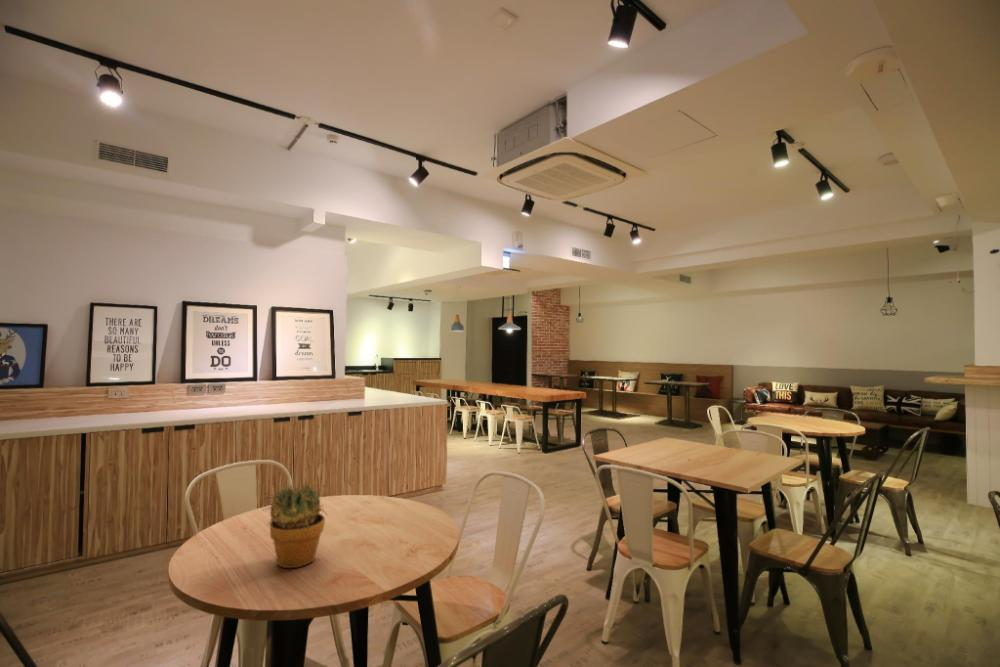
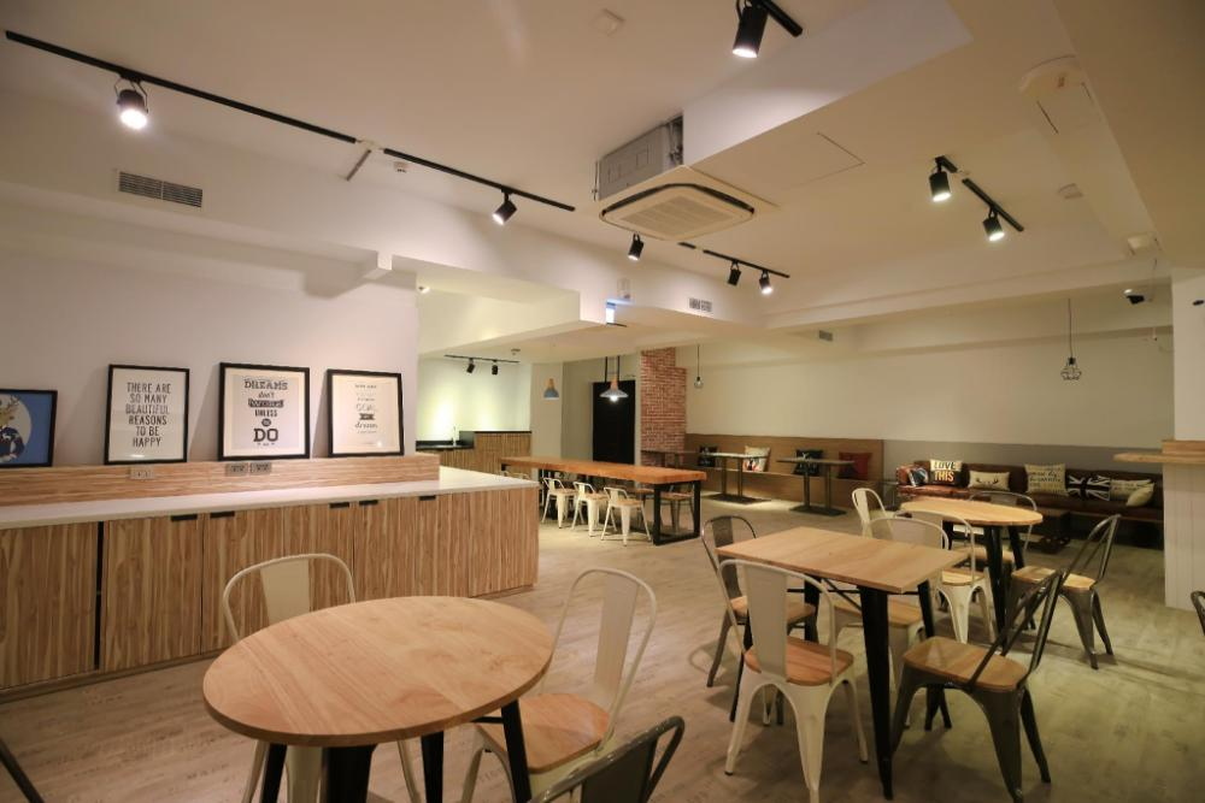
- potted cactus (297, 519)
